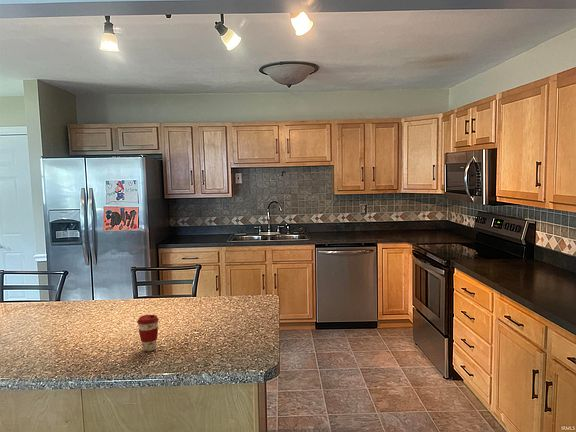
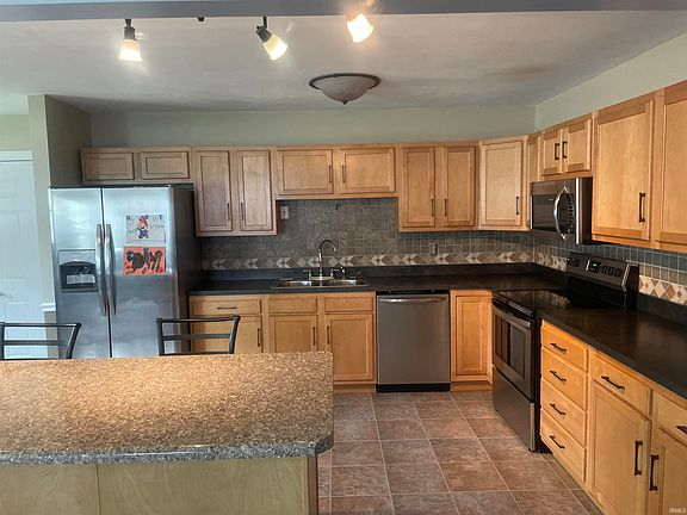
- coffee cup (148, 333)
